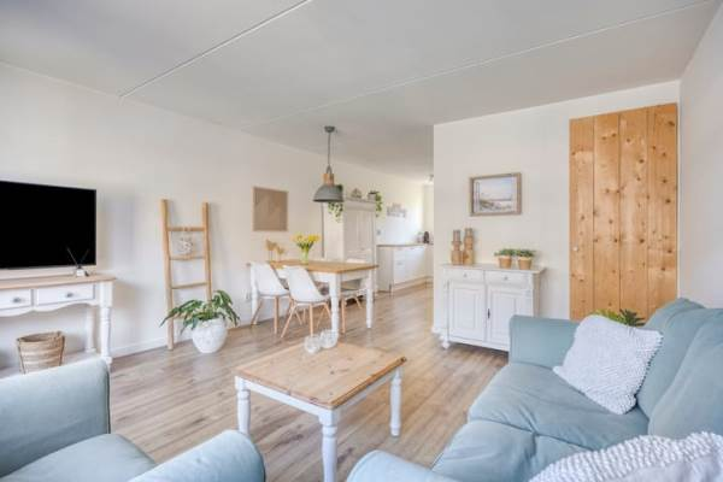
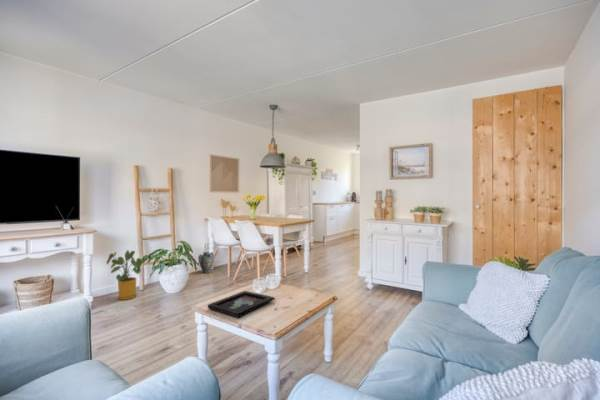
+ house plant (125, 275)
+ ceramic jug (206, 262)
+ decorative tray (242, 302)
